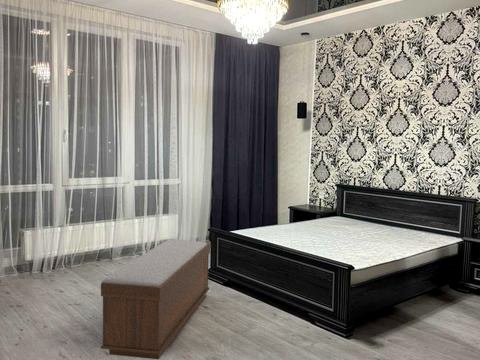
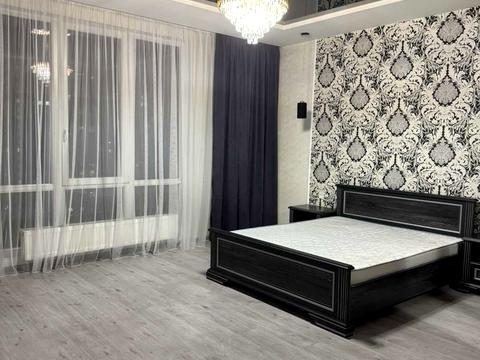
- bench (163, 288)
